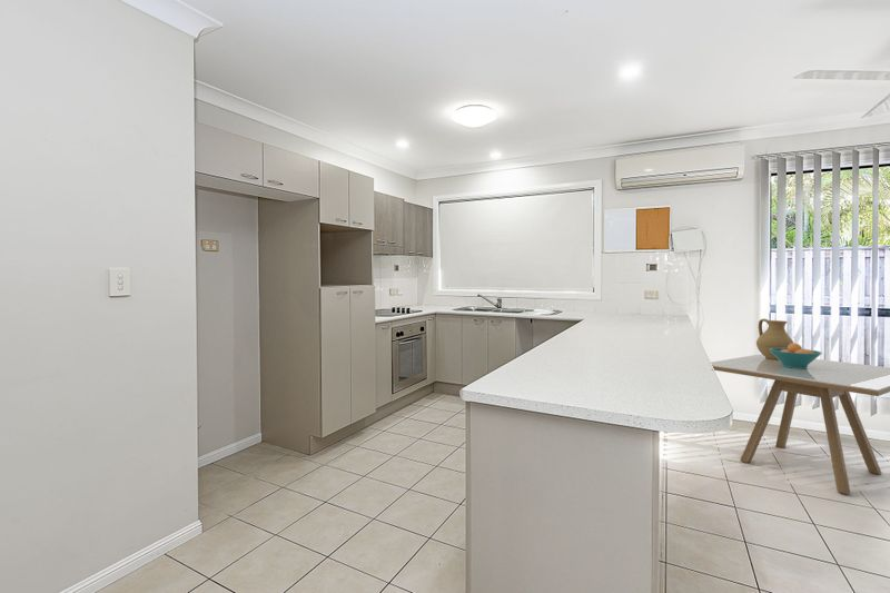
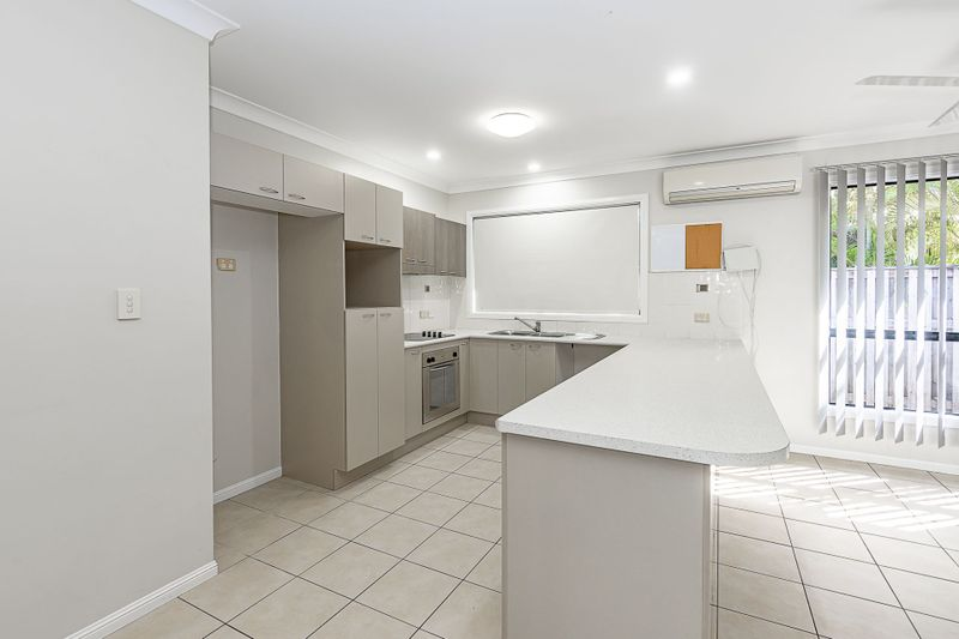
- fruit bowl (794, 354)
- dining table (823, 416)
- pitcher (774, 338)
